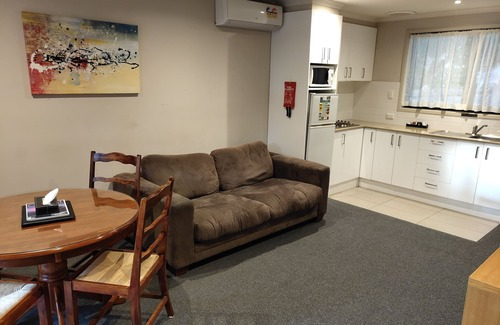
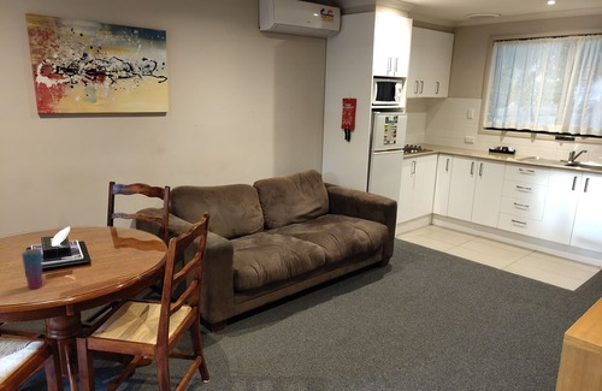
+ cup (33, 268)
